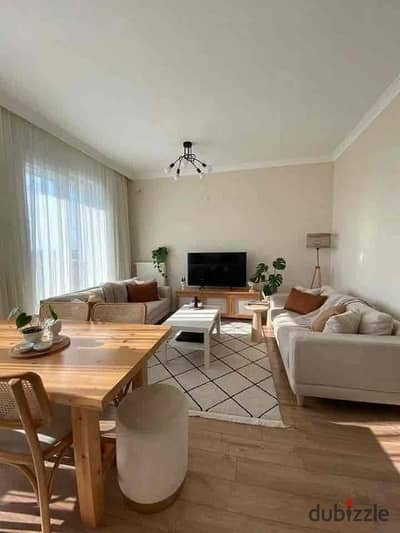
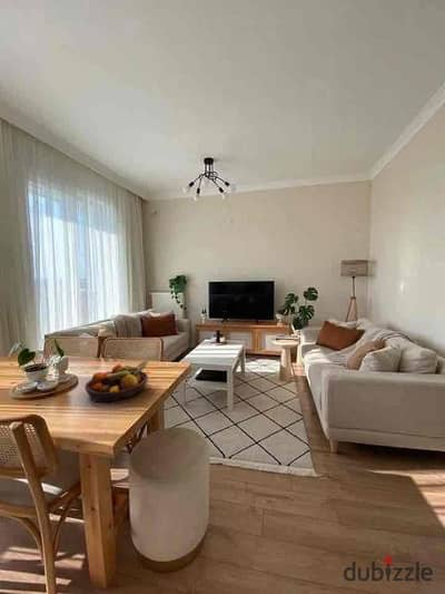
+ fruit bowl (118, 377)
